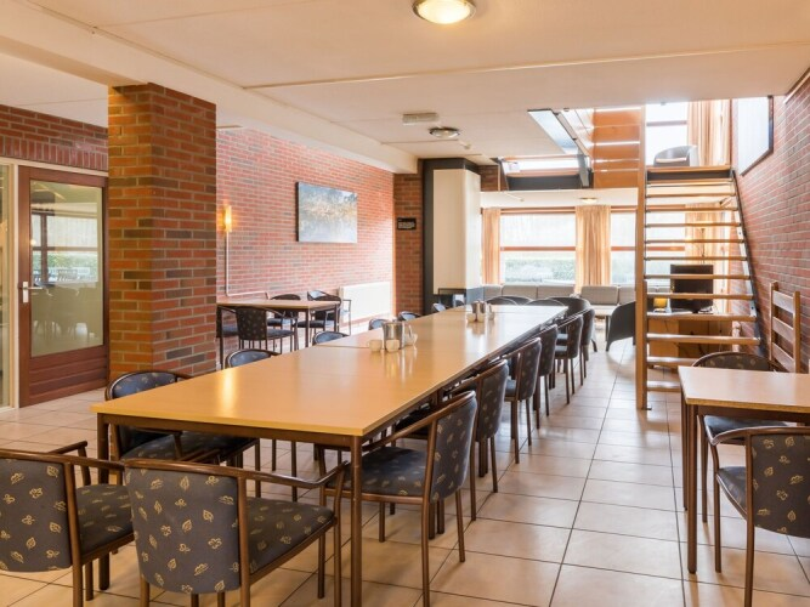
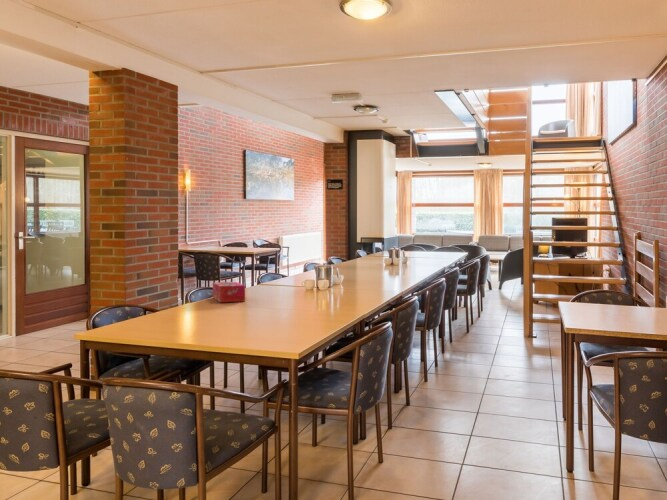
+ tissue box (228, 291)
